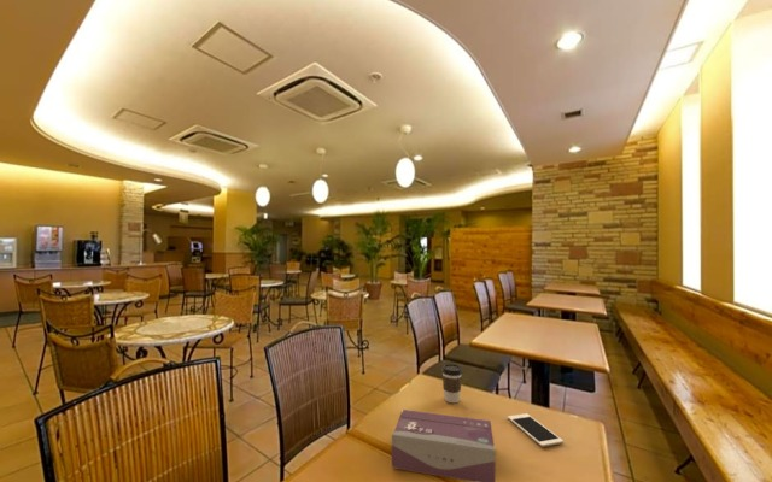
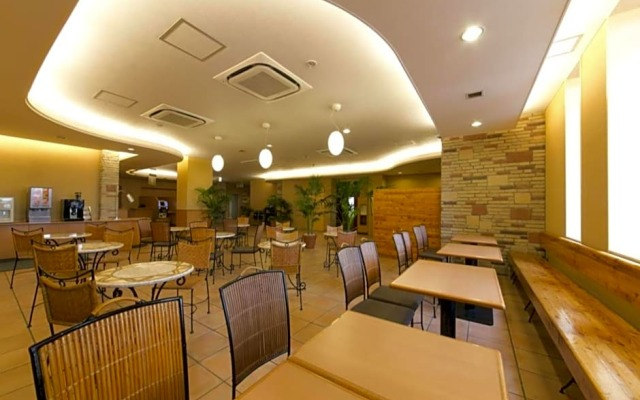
- tissue box (443, 441)
- cell phone (533, 428)
- coffee cup (451, 383)
